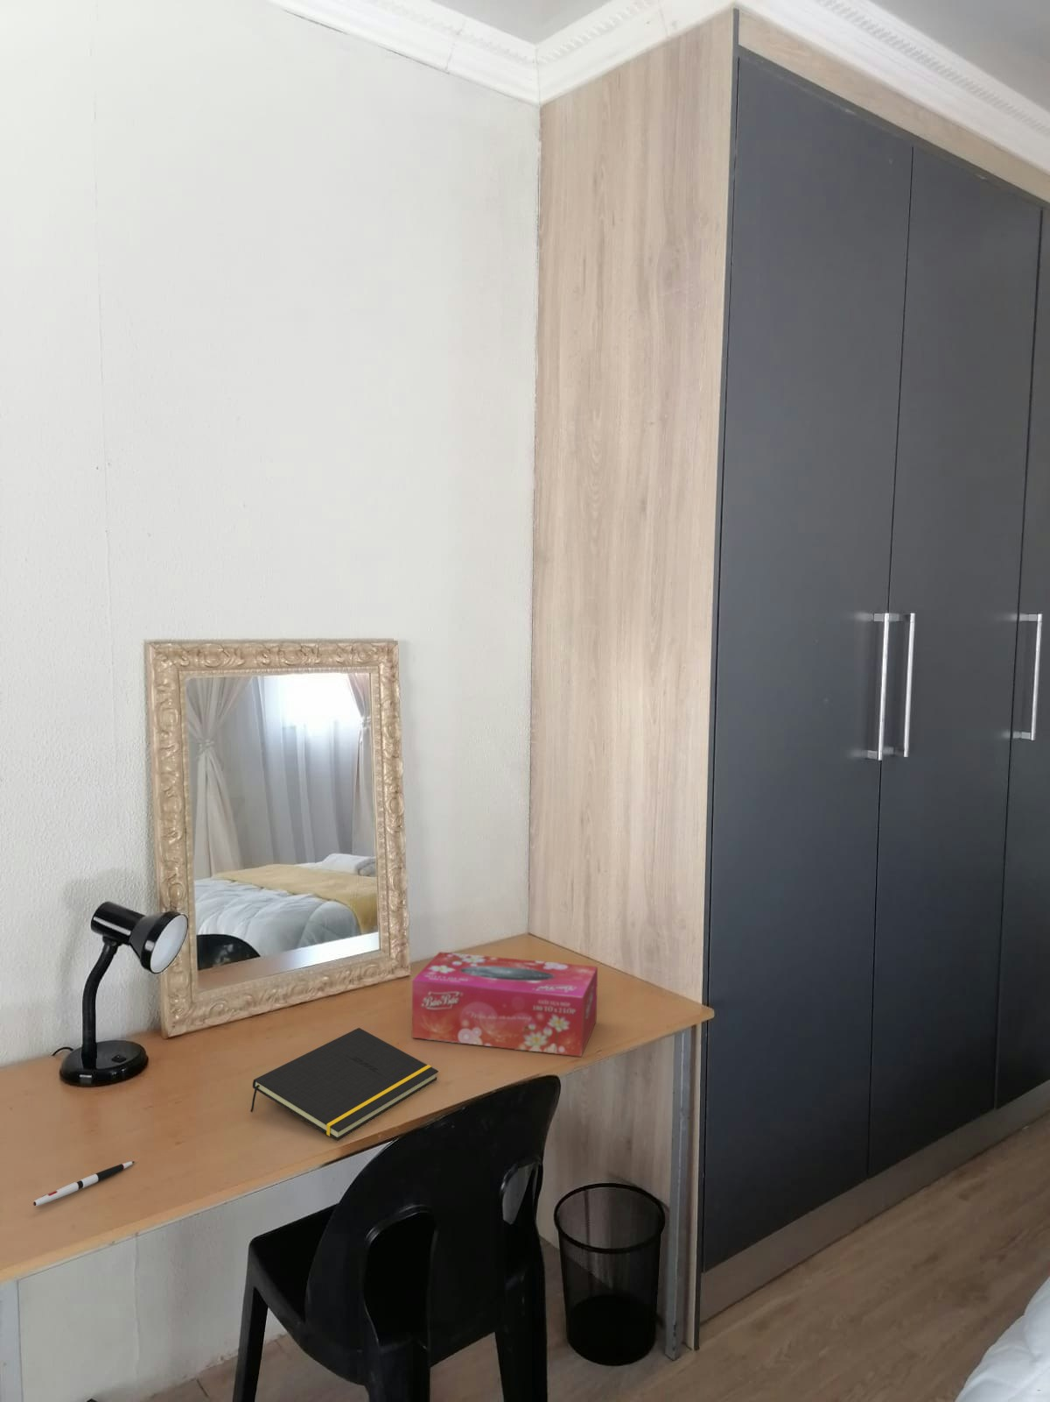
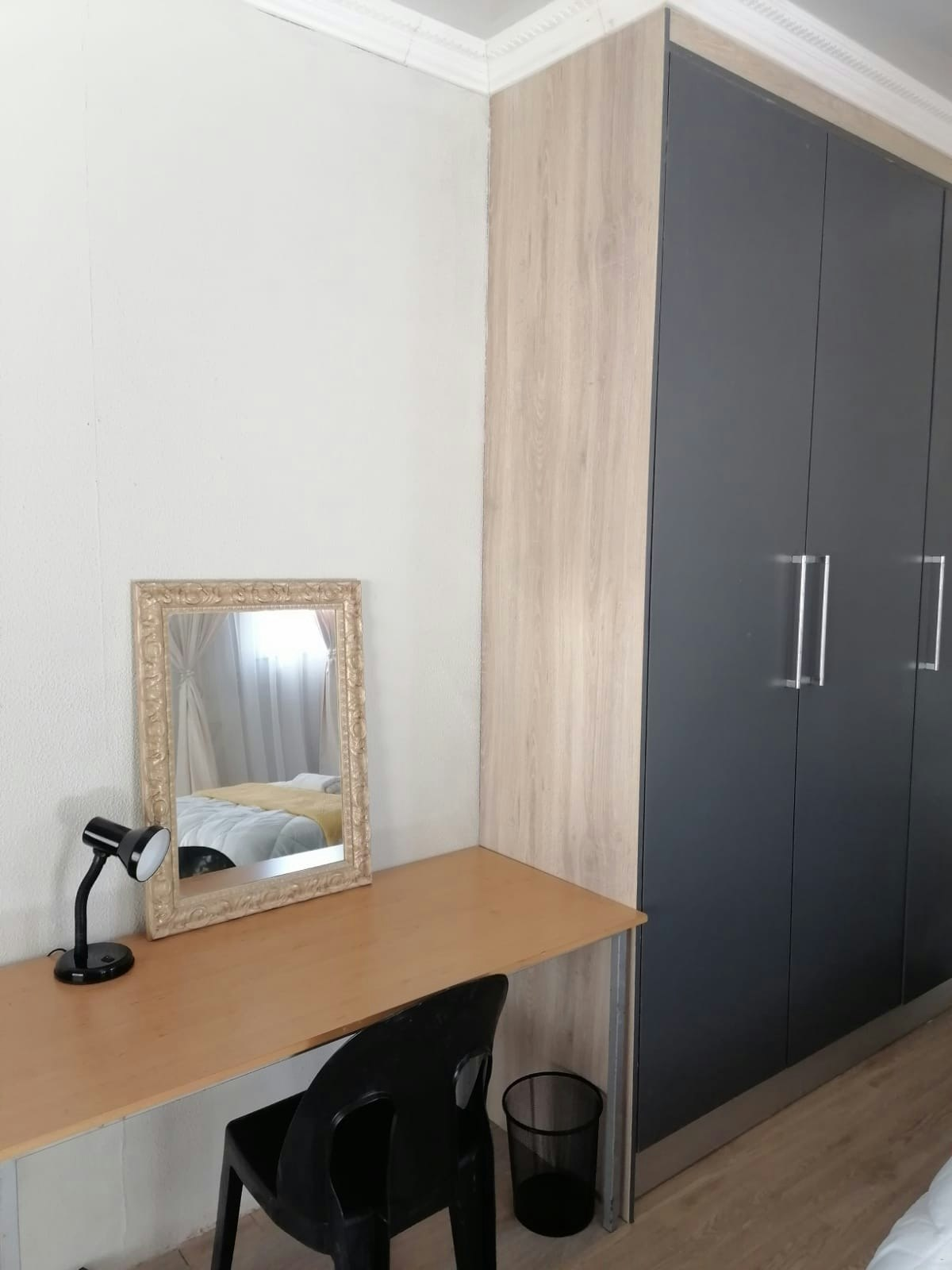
- notepad (349, 1079)
- pen (86, 1181)
- tissue box (506, 1000)
